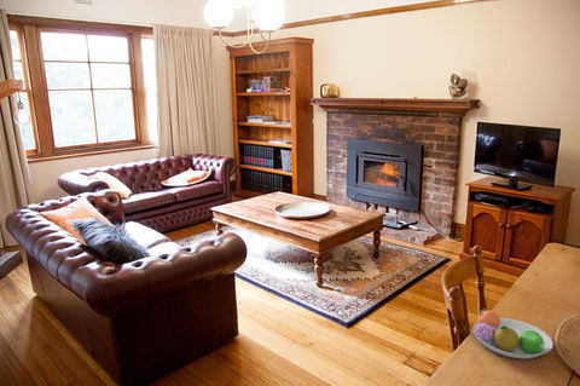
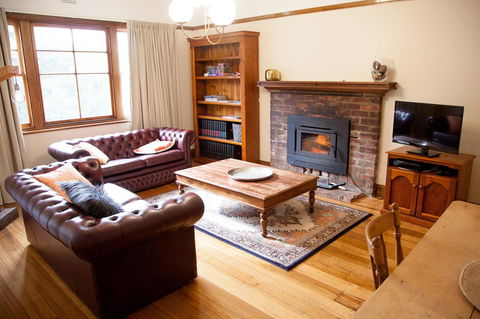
- fruit bowl (512, 330)
